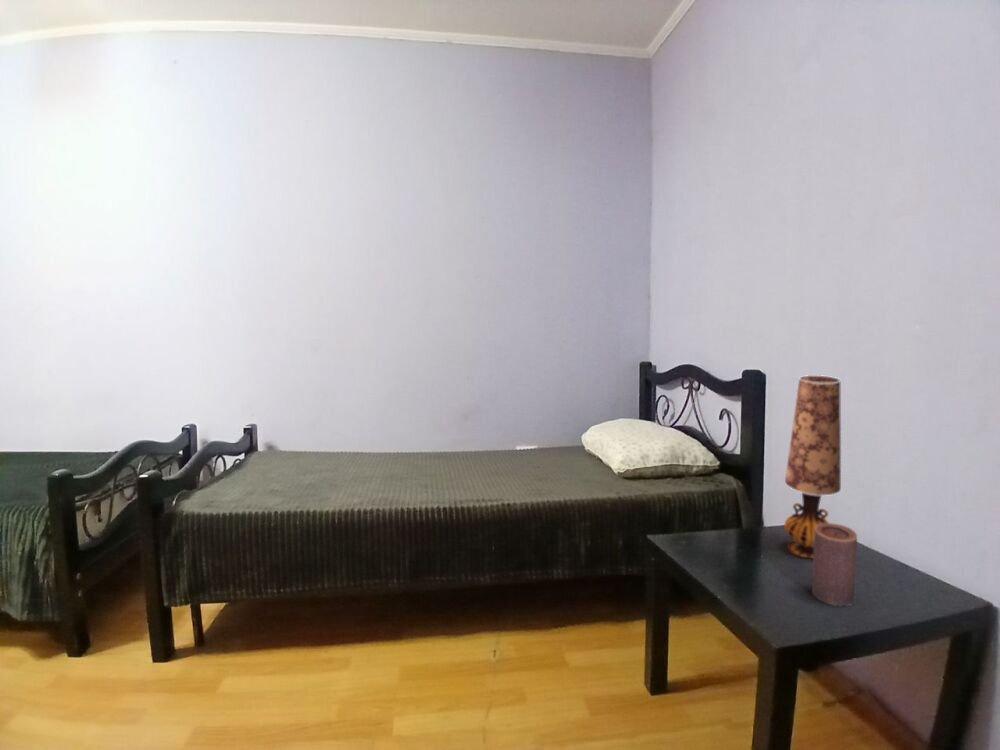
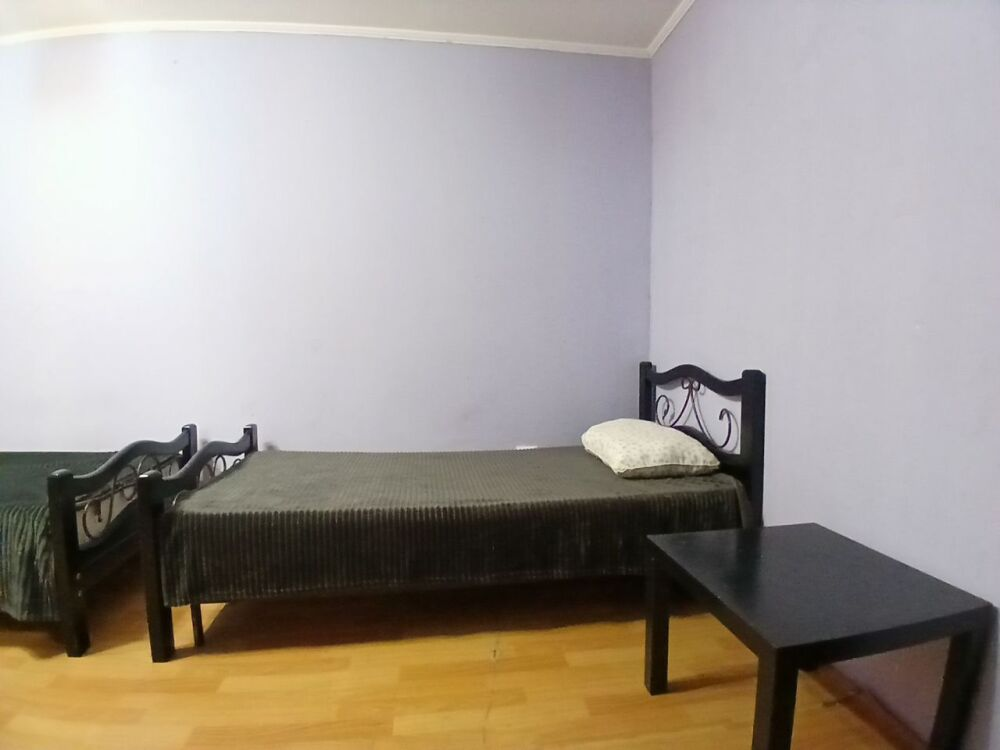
- table lamp (813, 468)
- candle (834, 564)
